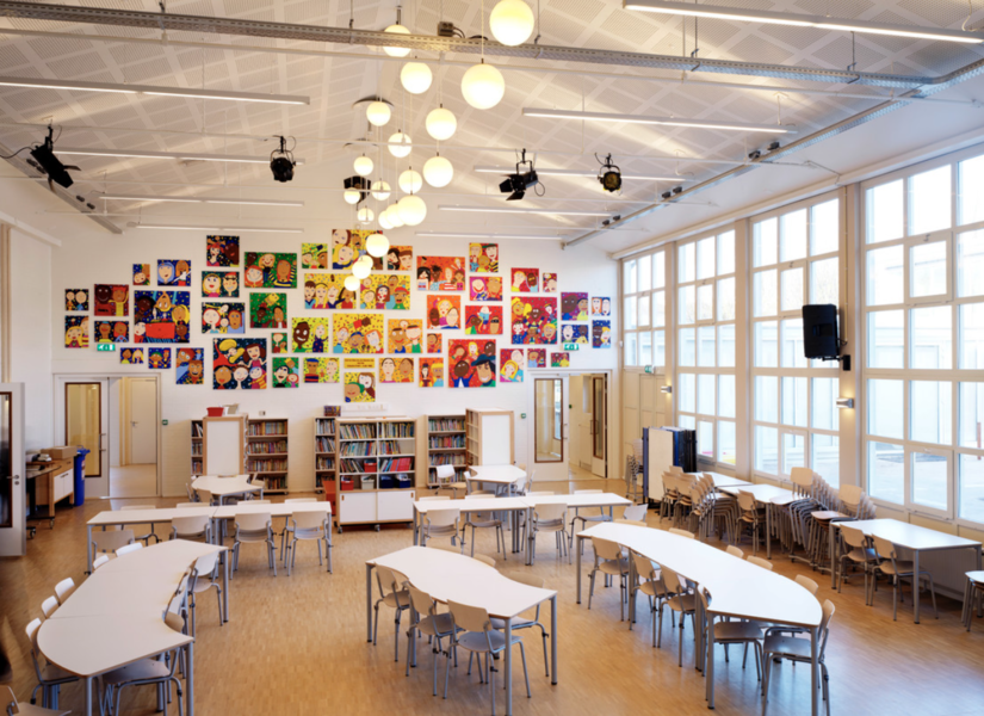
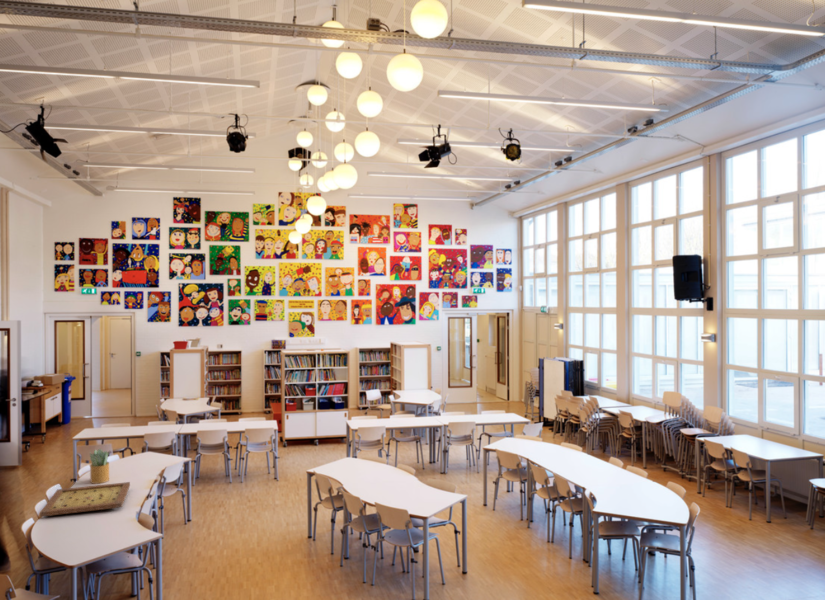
+ potted plant (99, 466)
+ gameboard (88, 499)
